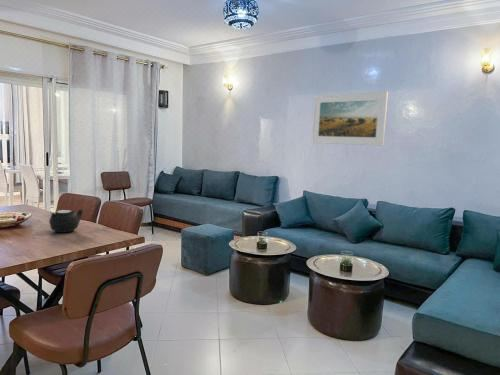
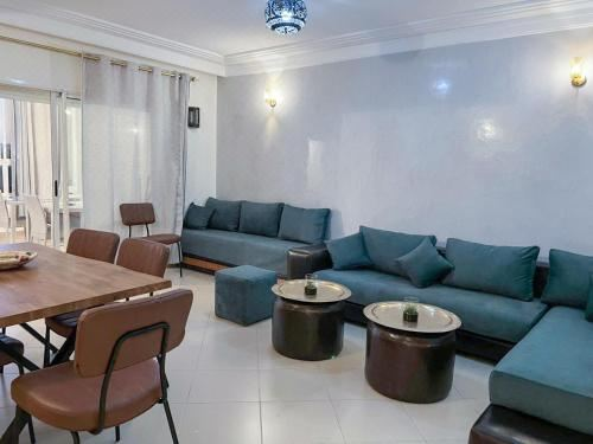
- teapot (67, 220)
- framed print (346, 119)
